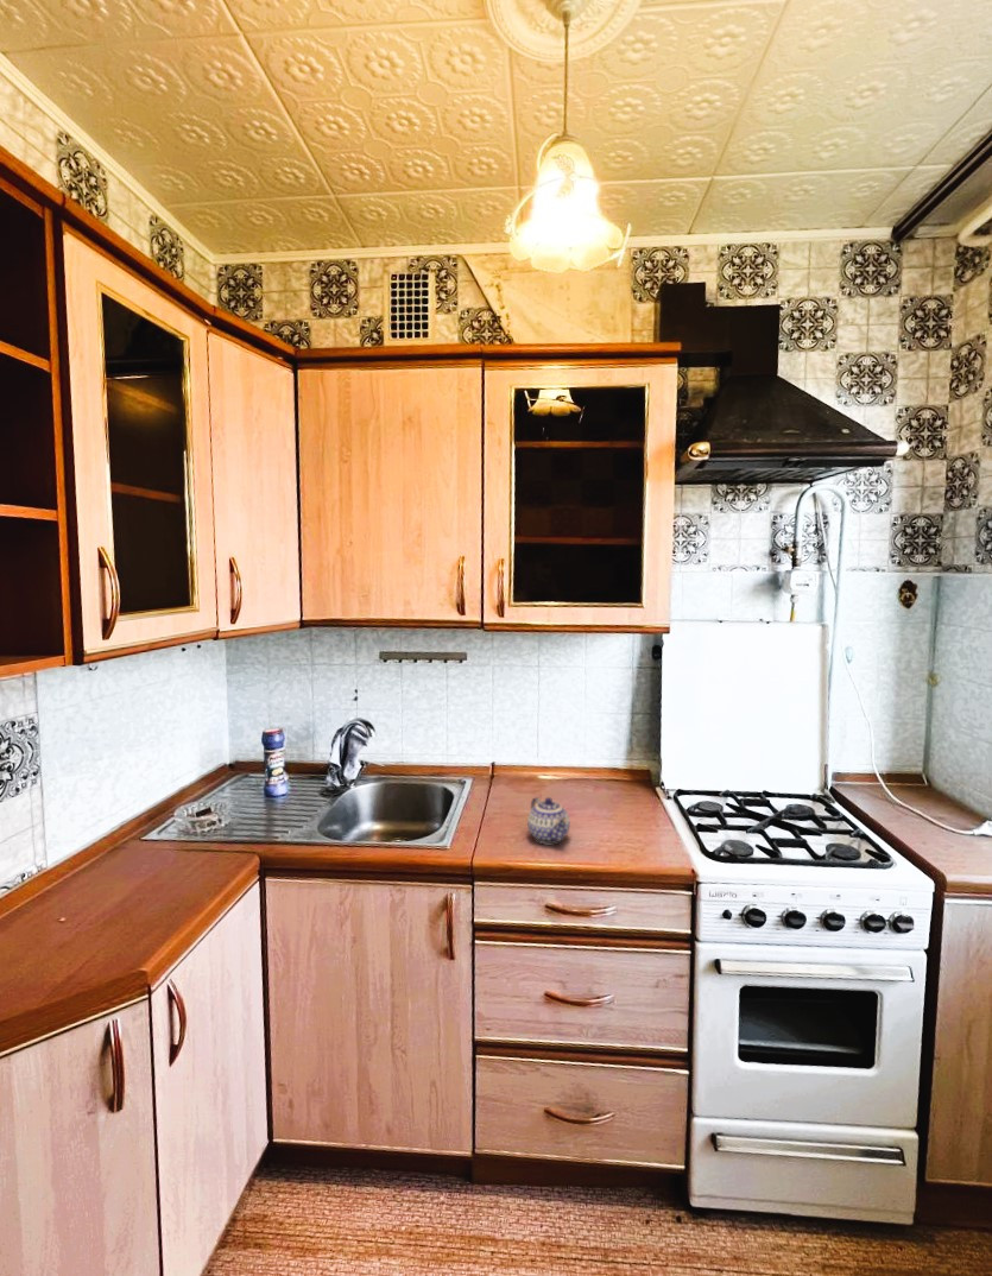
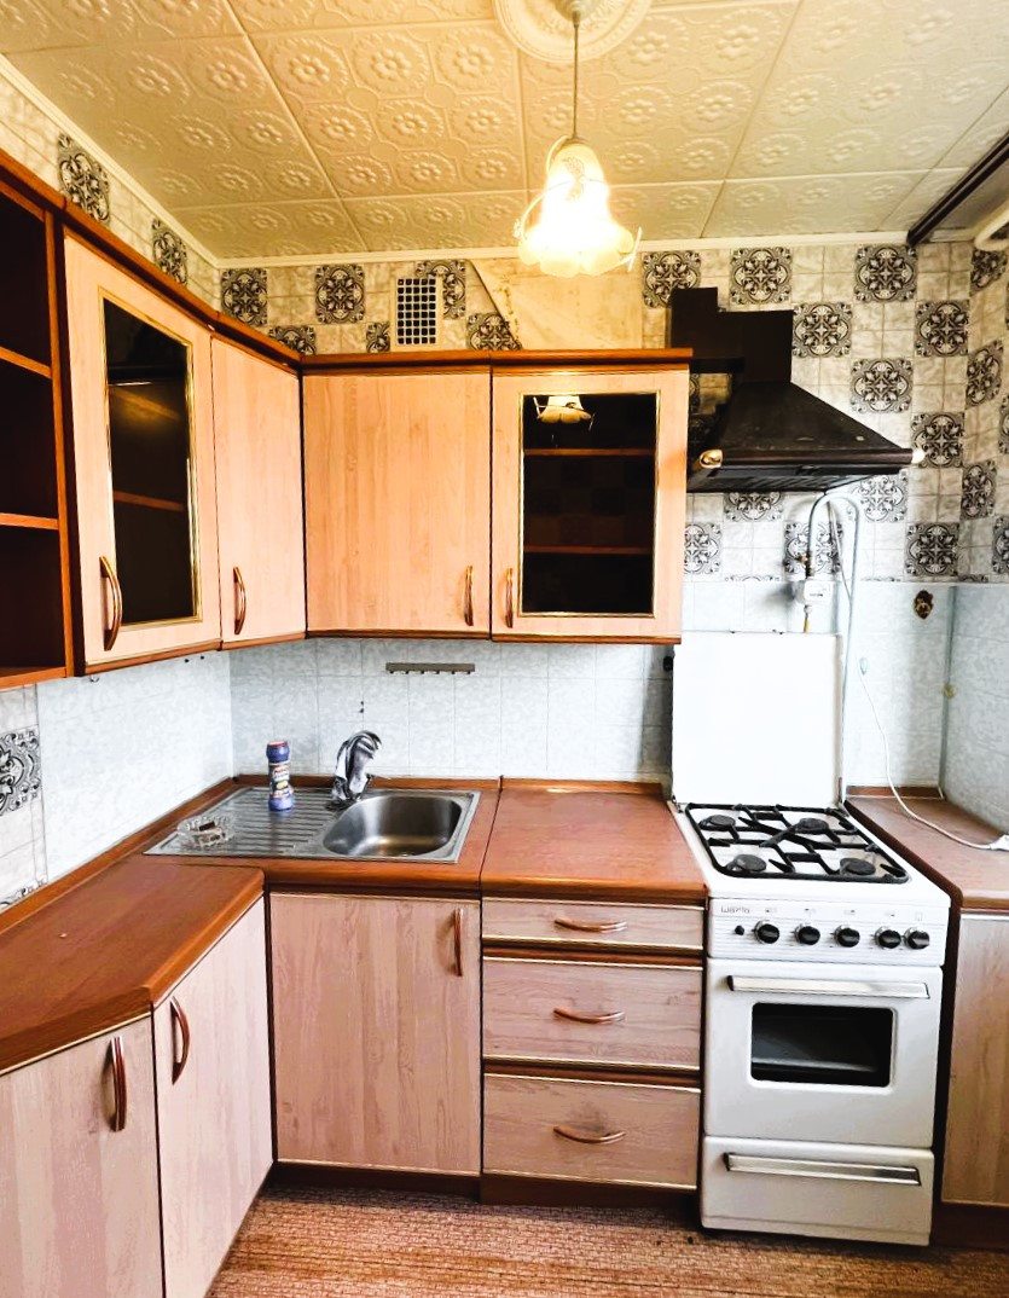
- teapot (548, 817)
